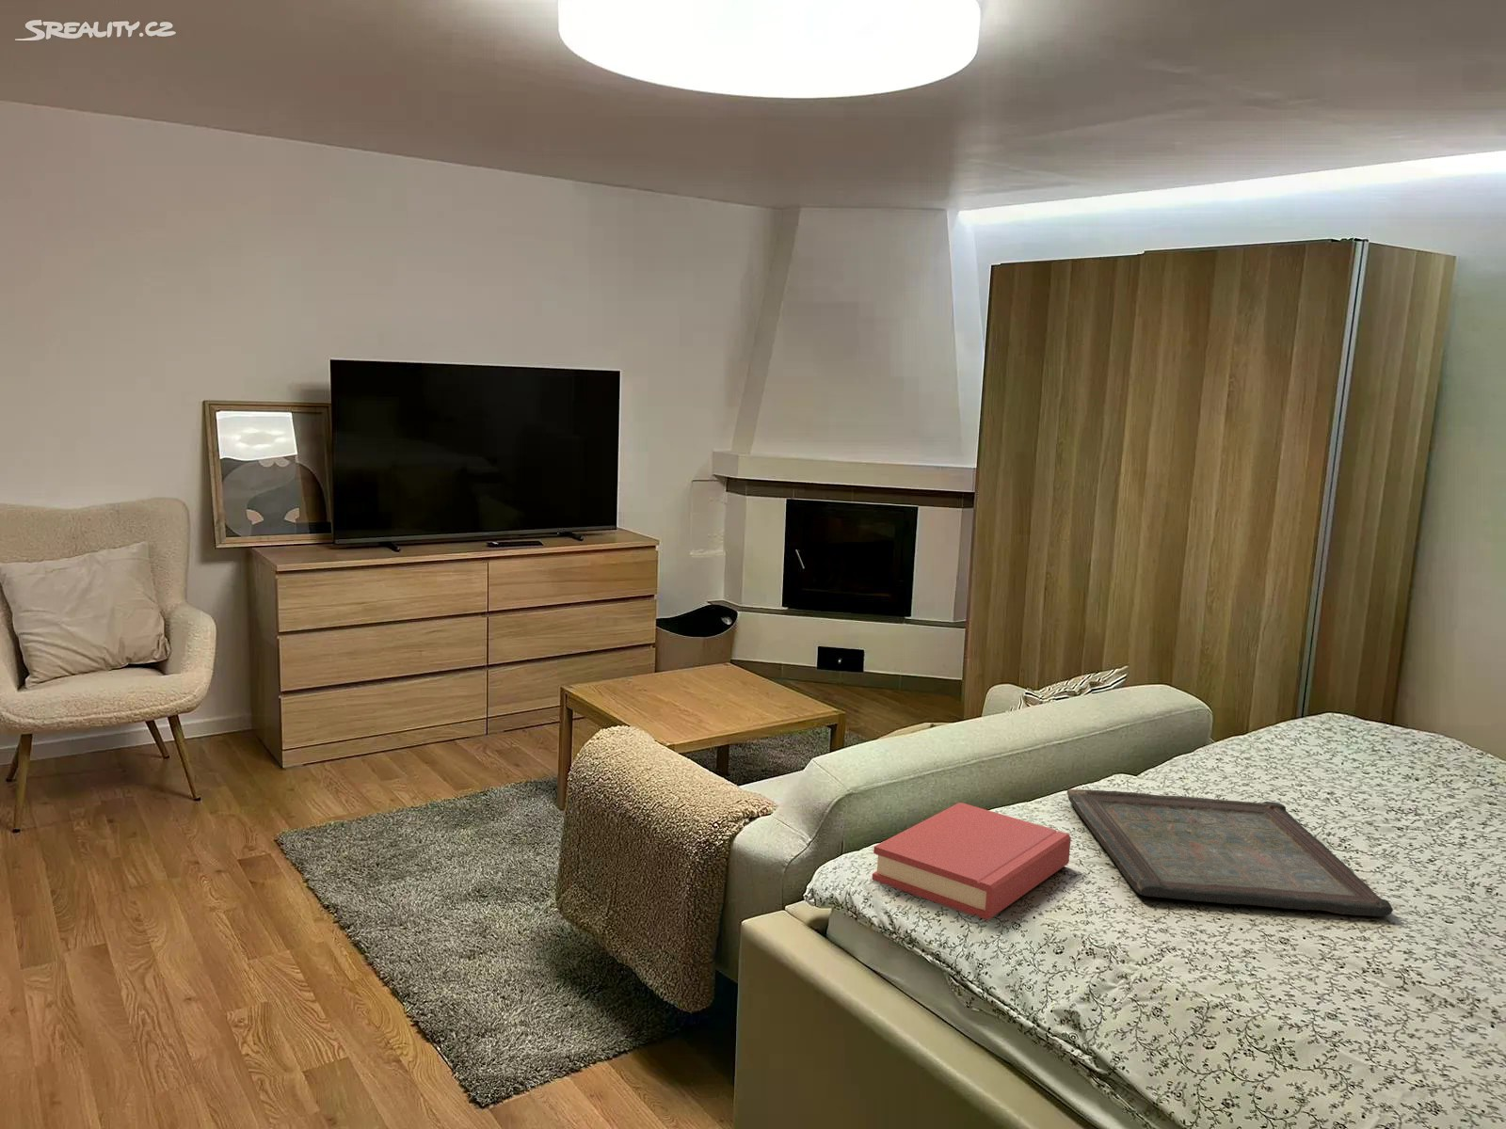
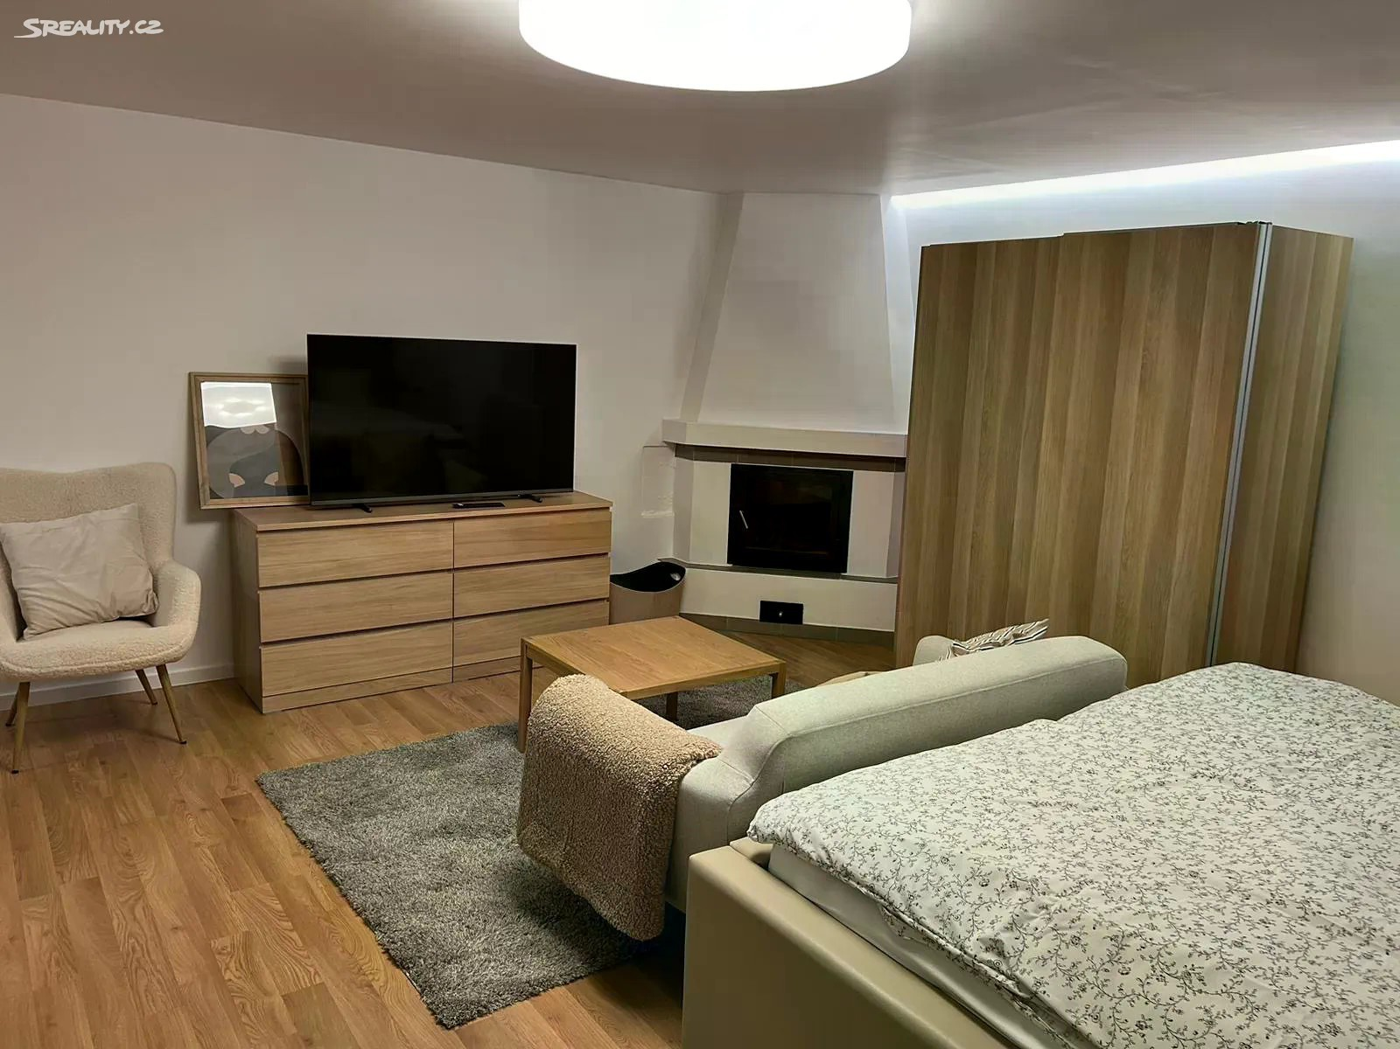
- serving tray (1211, 844)
- hardback book (974, 856)
